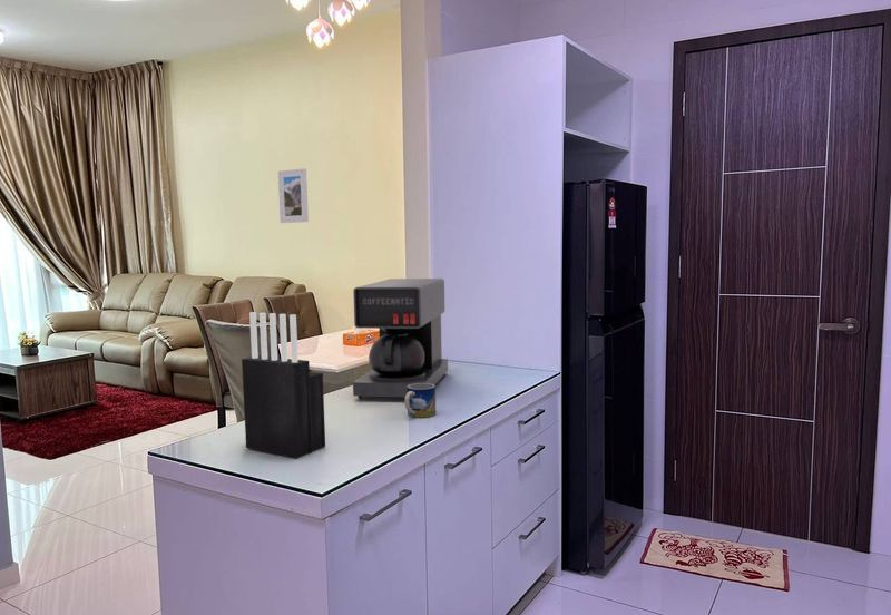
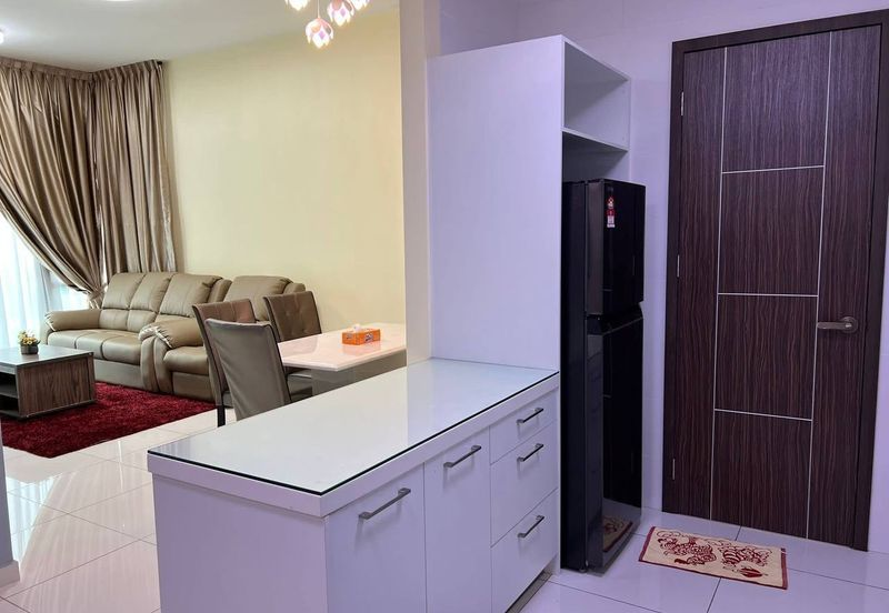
- knife block (285, 379)
- coffee maker (403, 334)
- mug (418, 401)
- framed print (293, 196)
